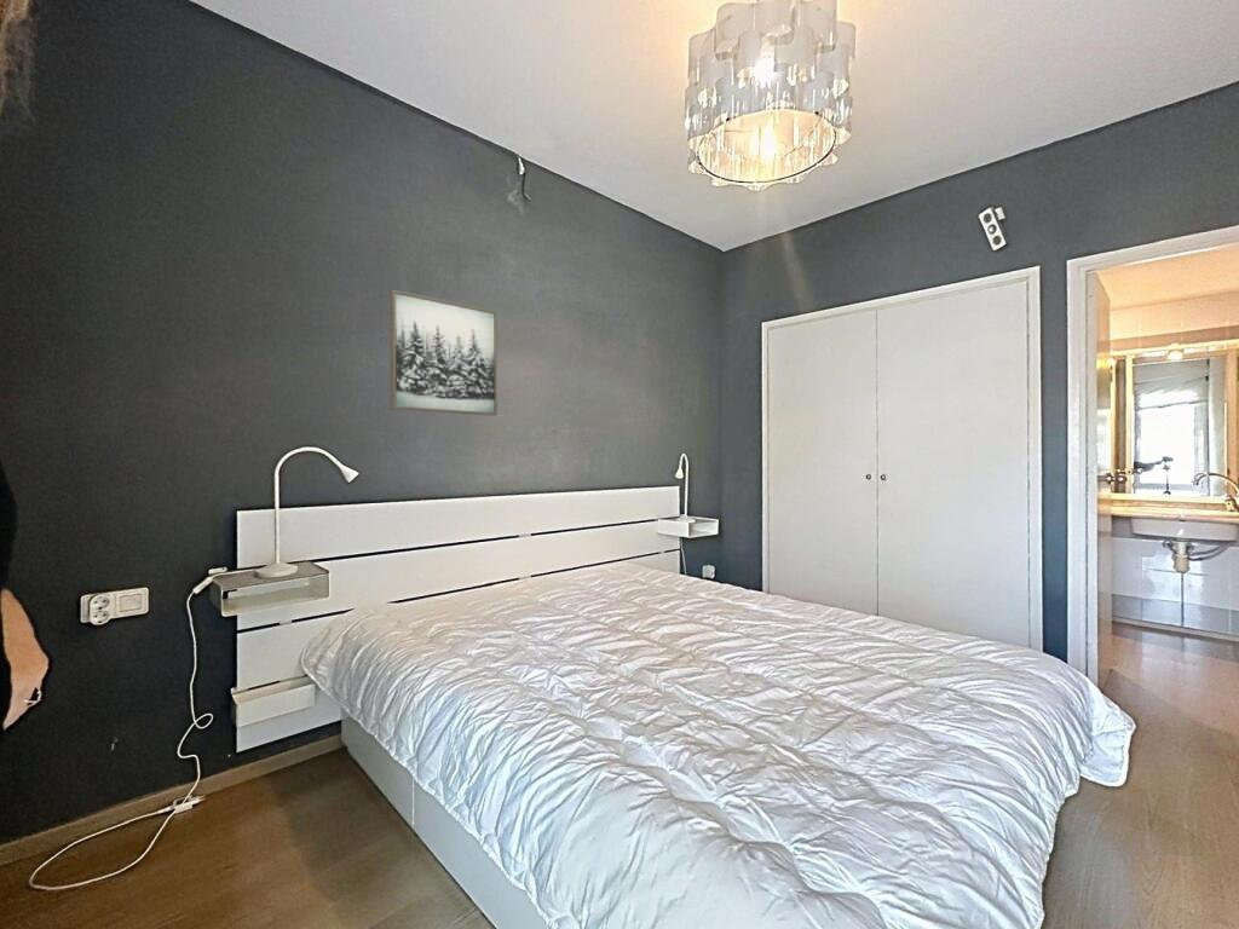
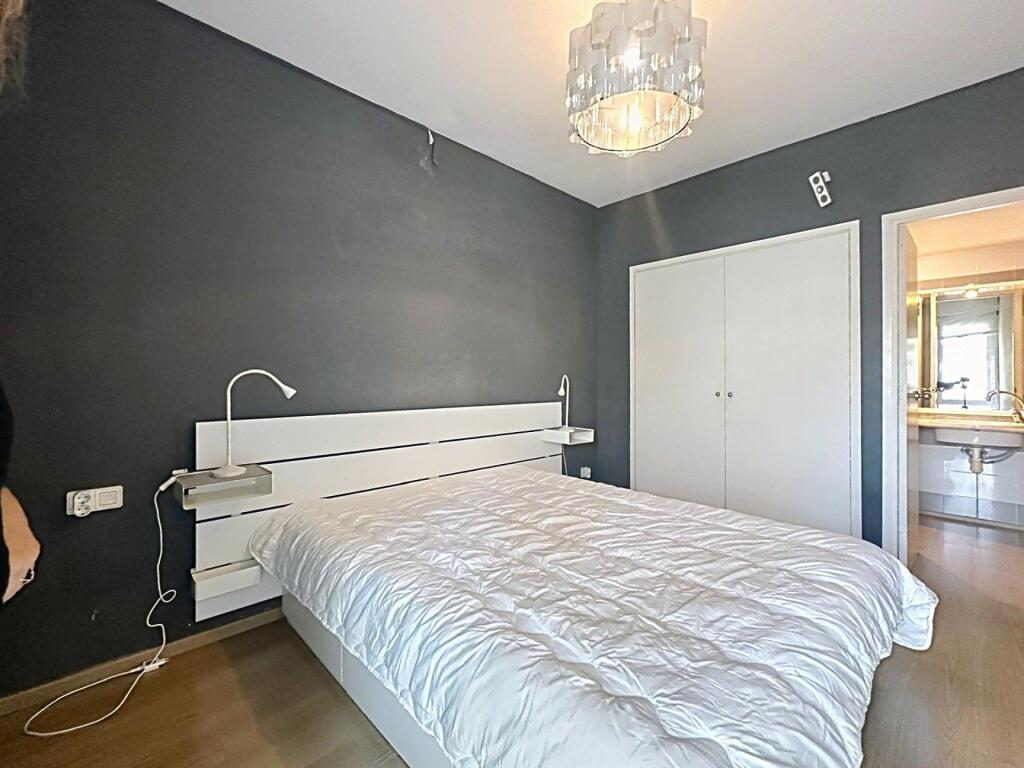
- wall art (446, 357)
